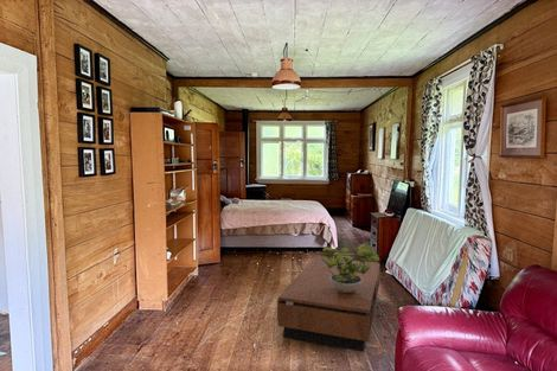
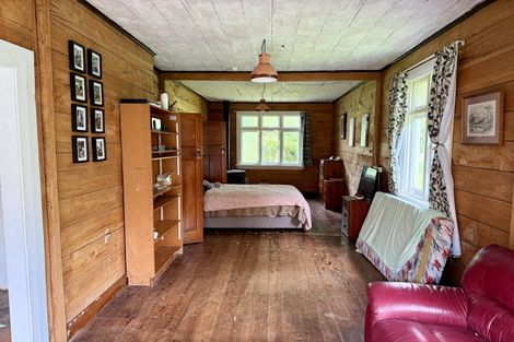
- potted plant (348, 267)
- coffee table (334, 294)
